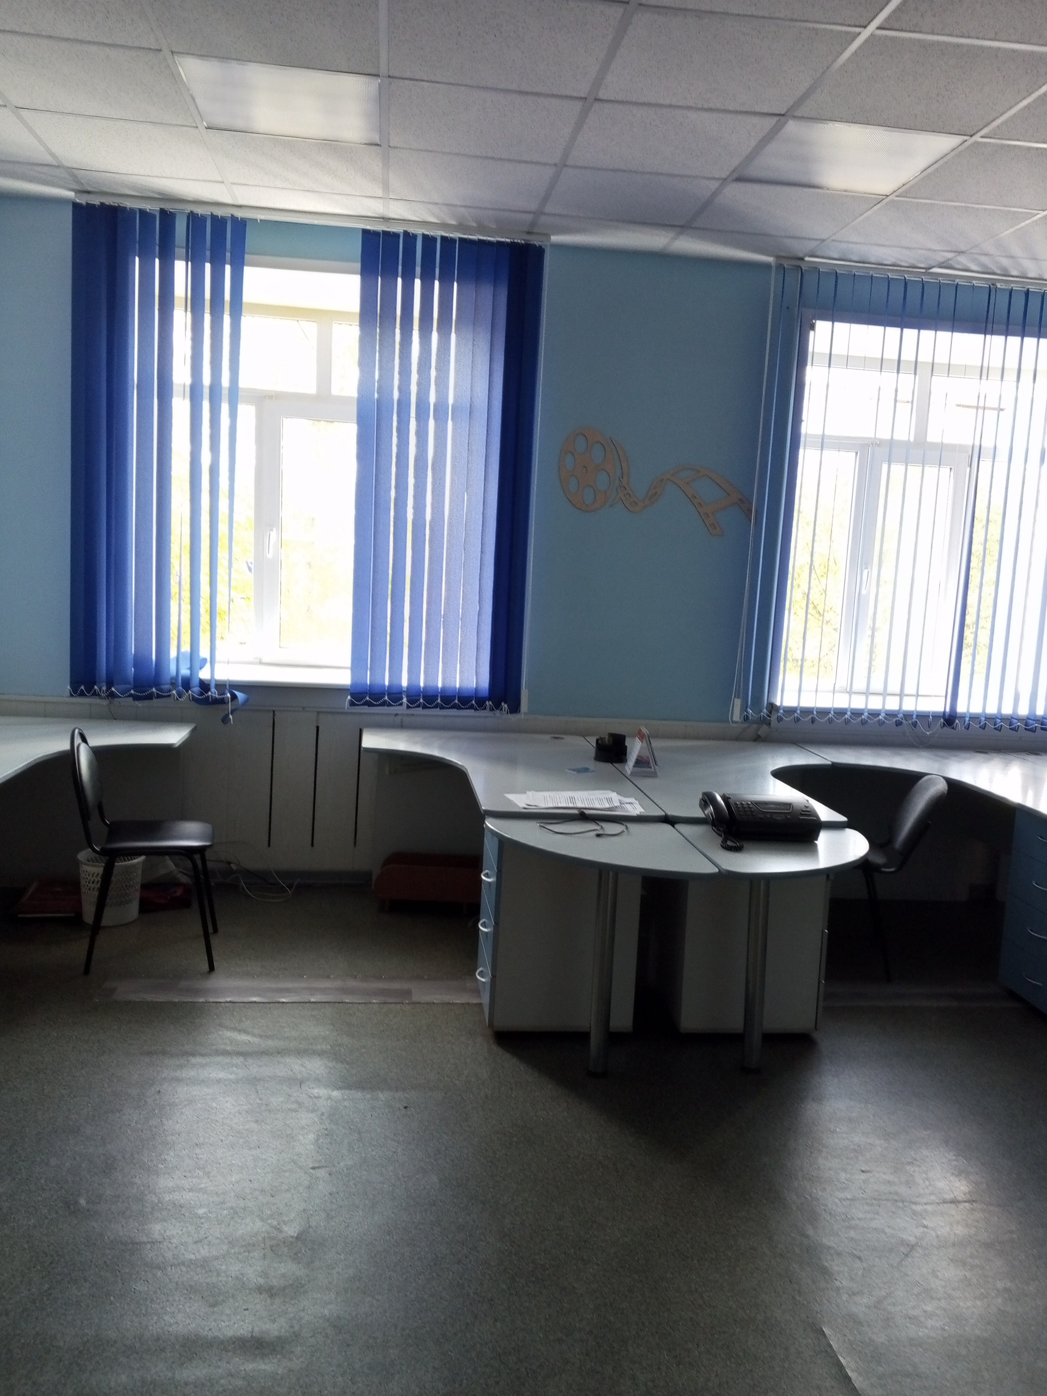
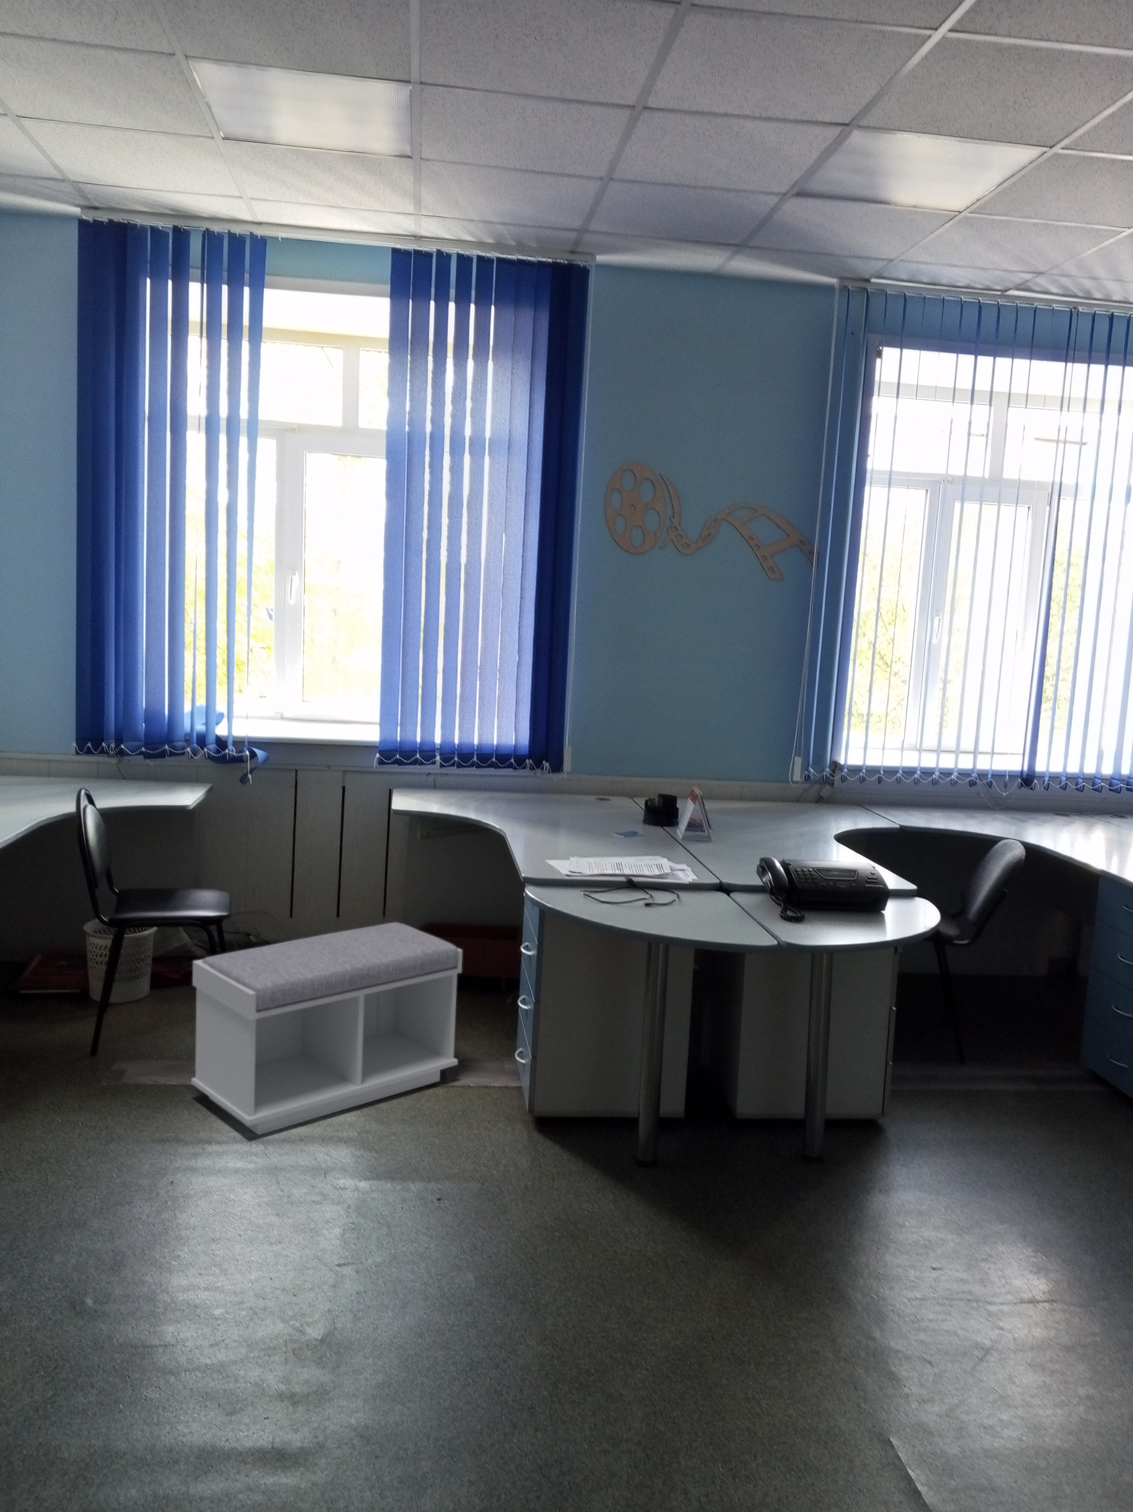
+ bench (331, 1019)
